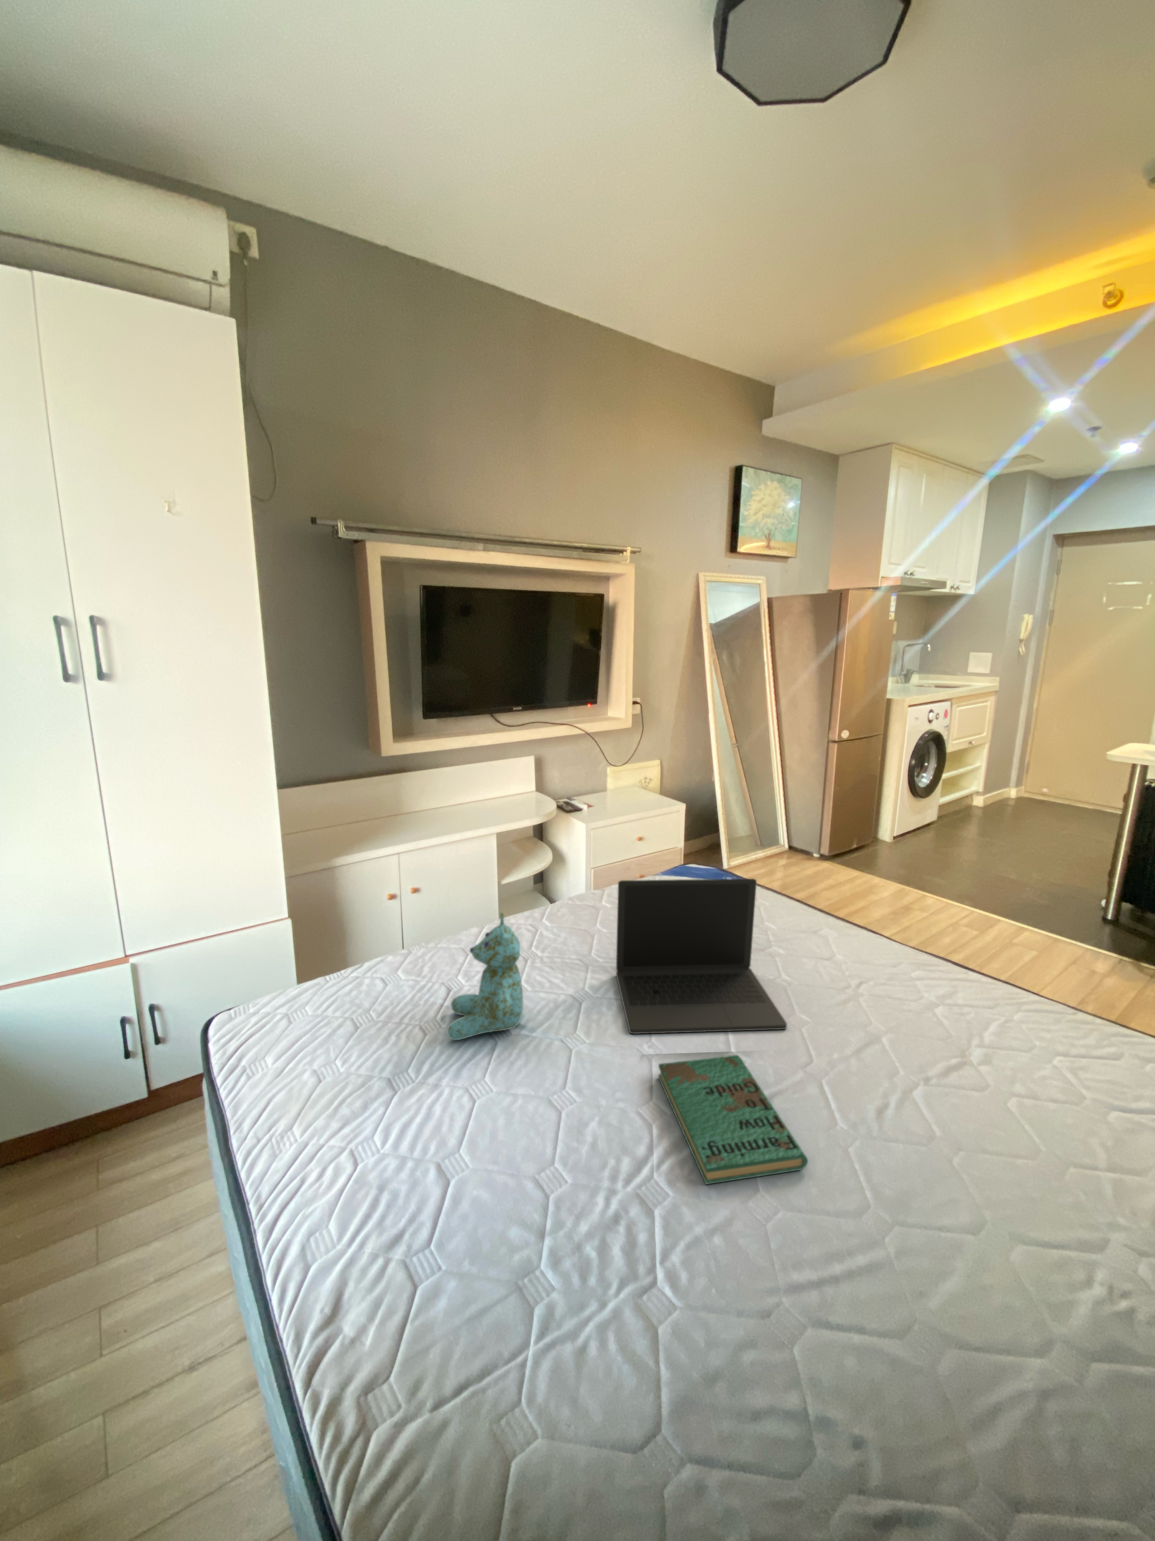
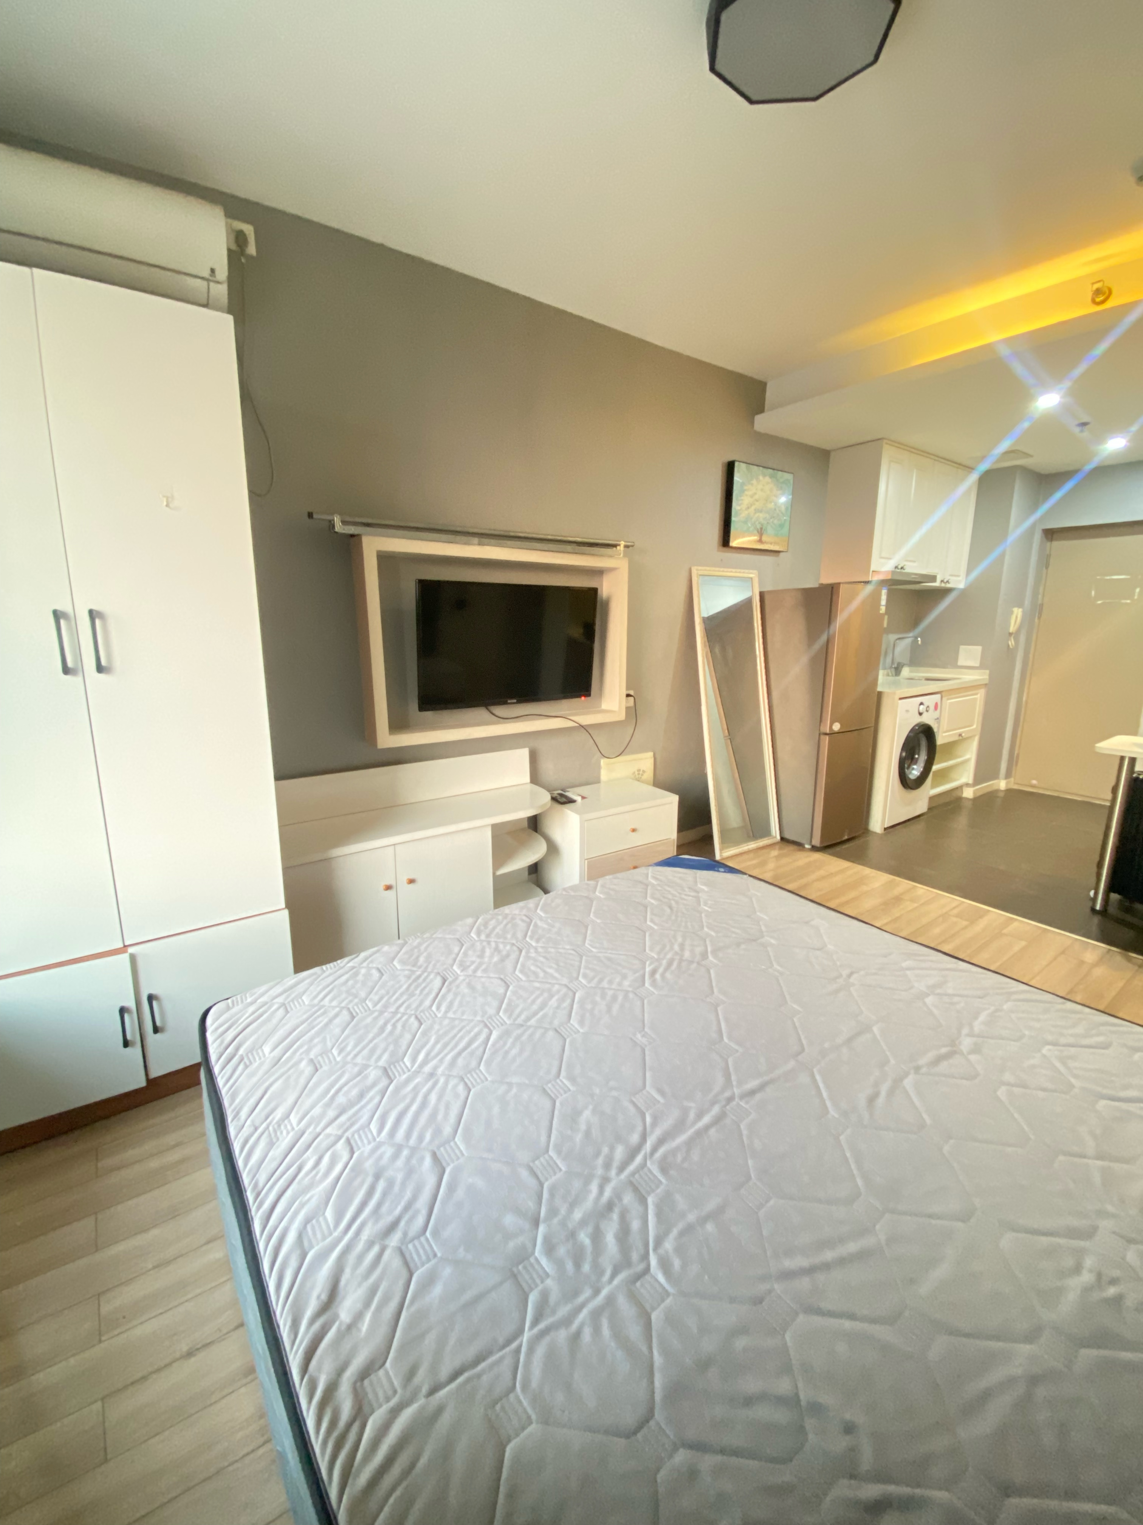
- stuffed bear (485, 973)
- laptop (698, 950)
- book (726, 1111)
